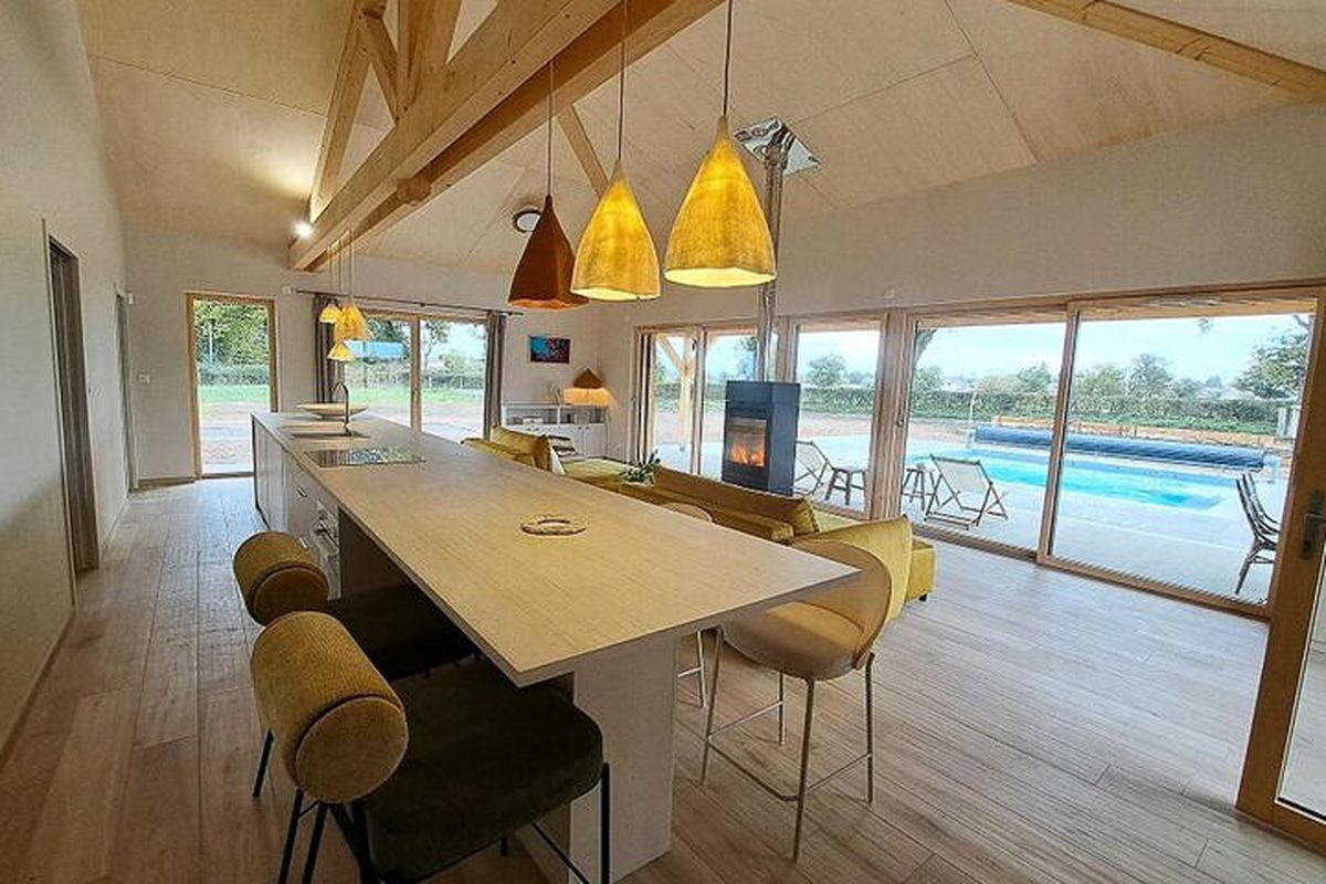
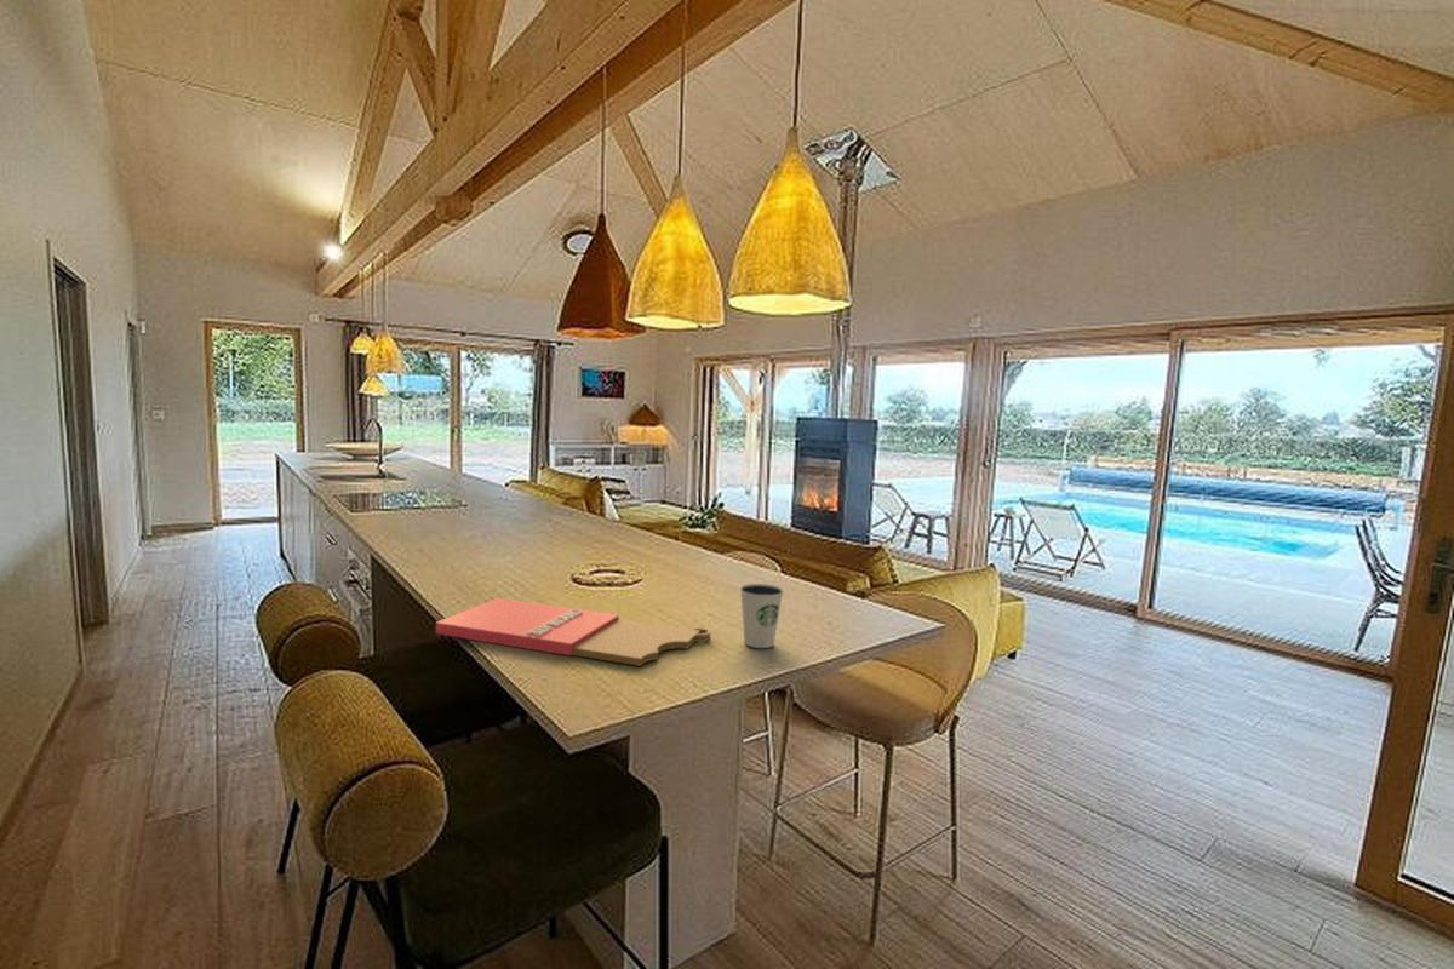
+ cutting board (577, 627)
+ dixie cup (760, 617)
